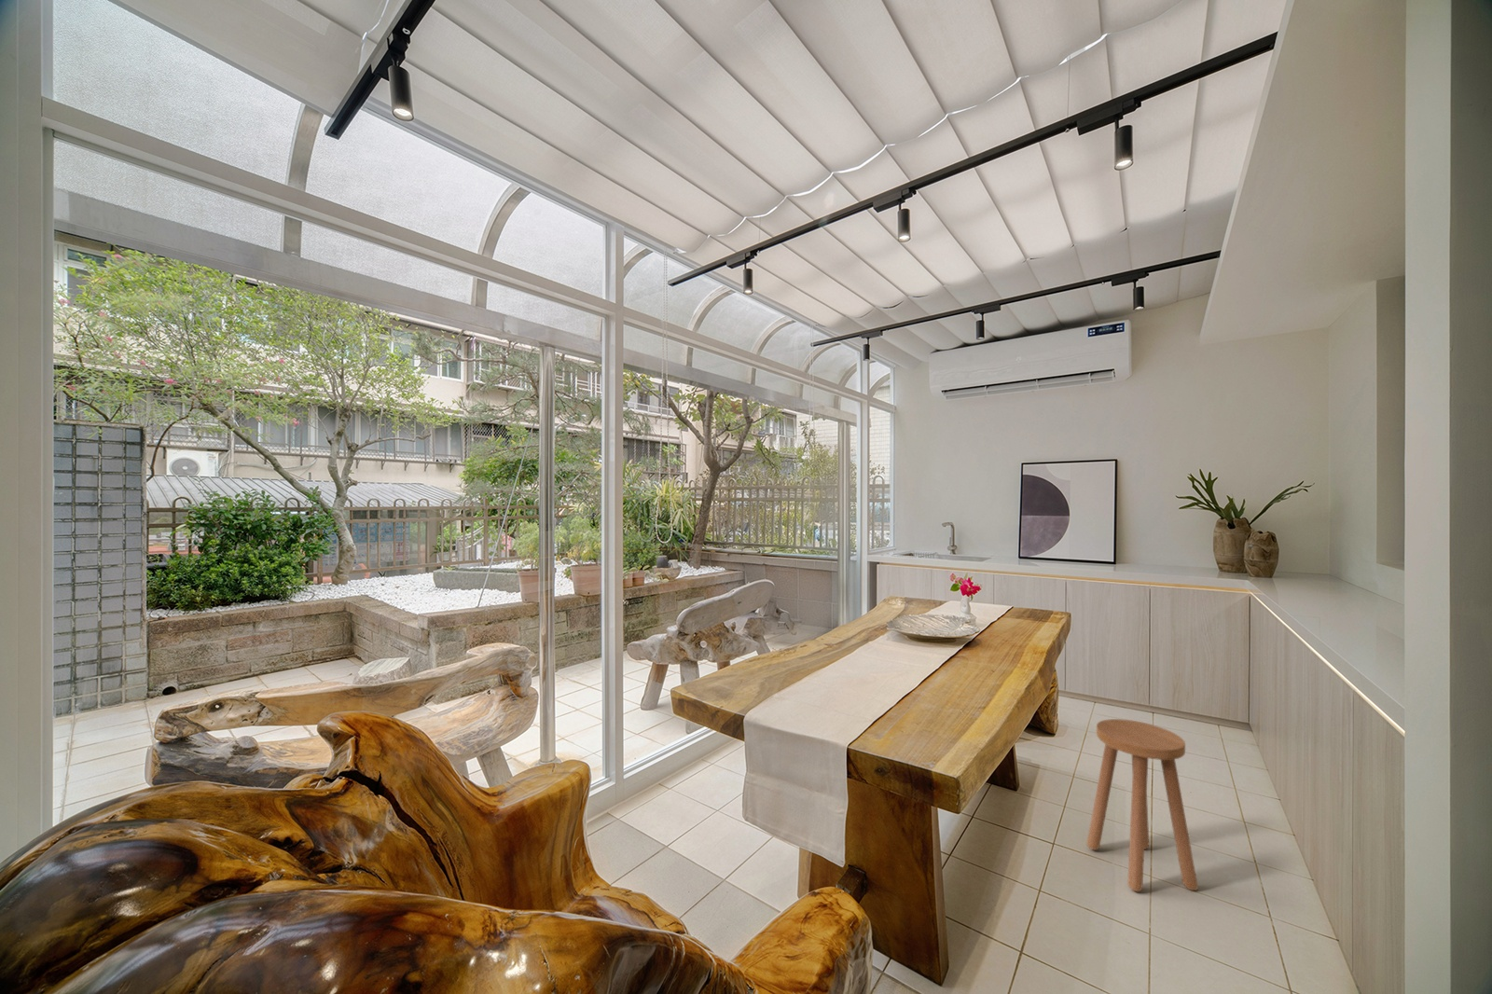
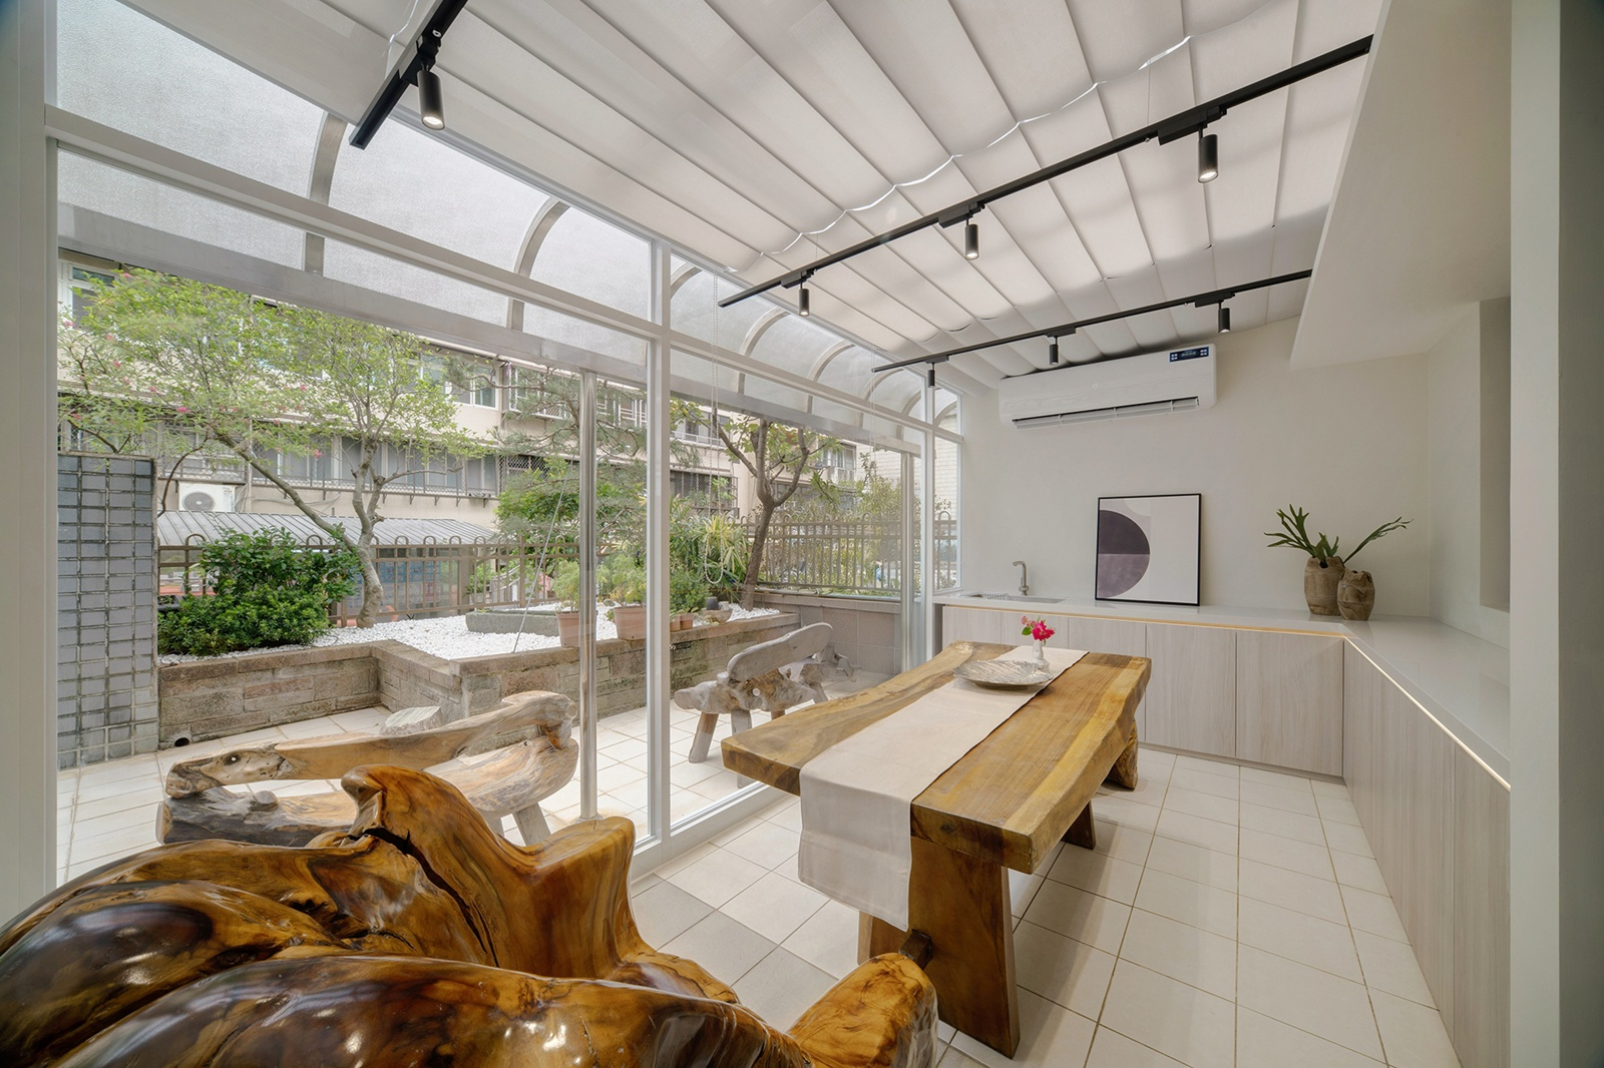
- stool (1138, 800)
